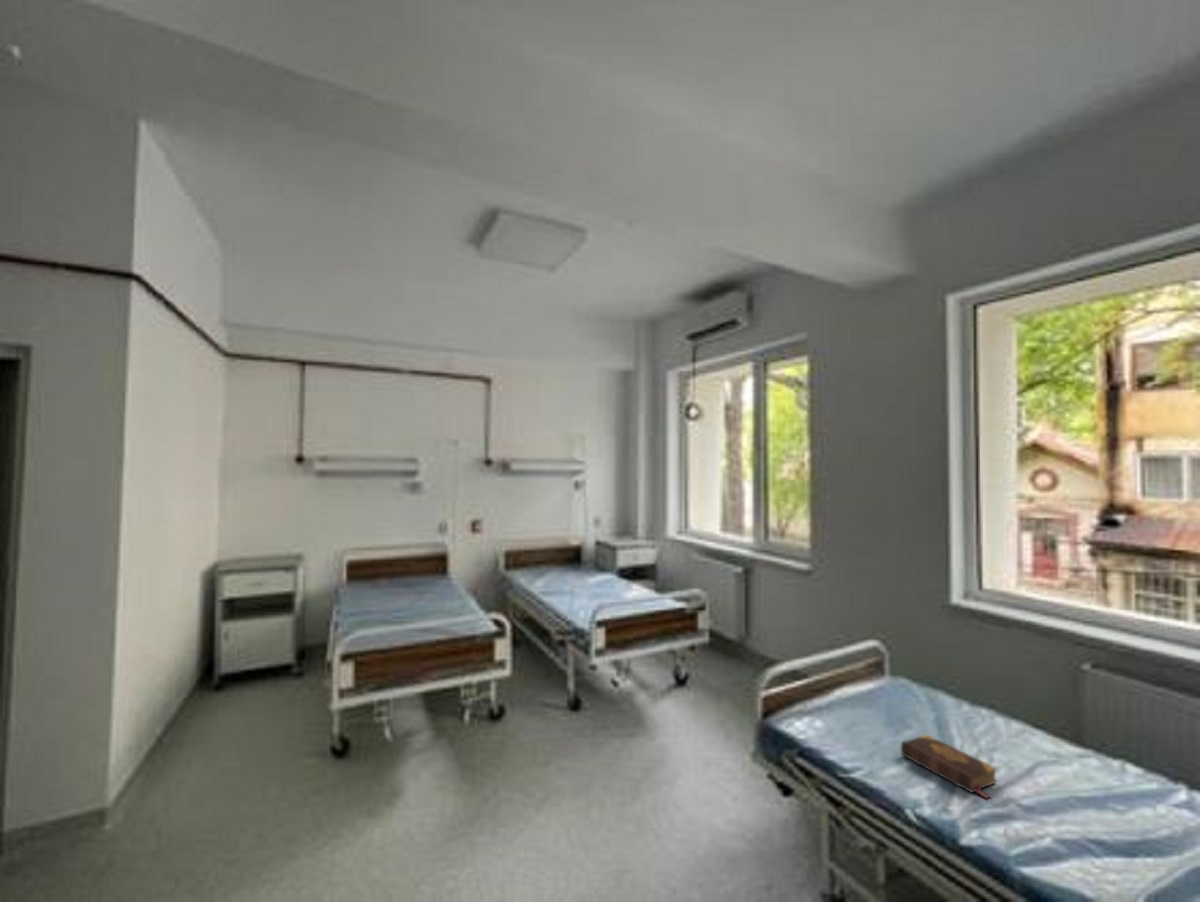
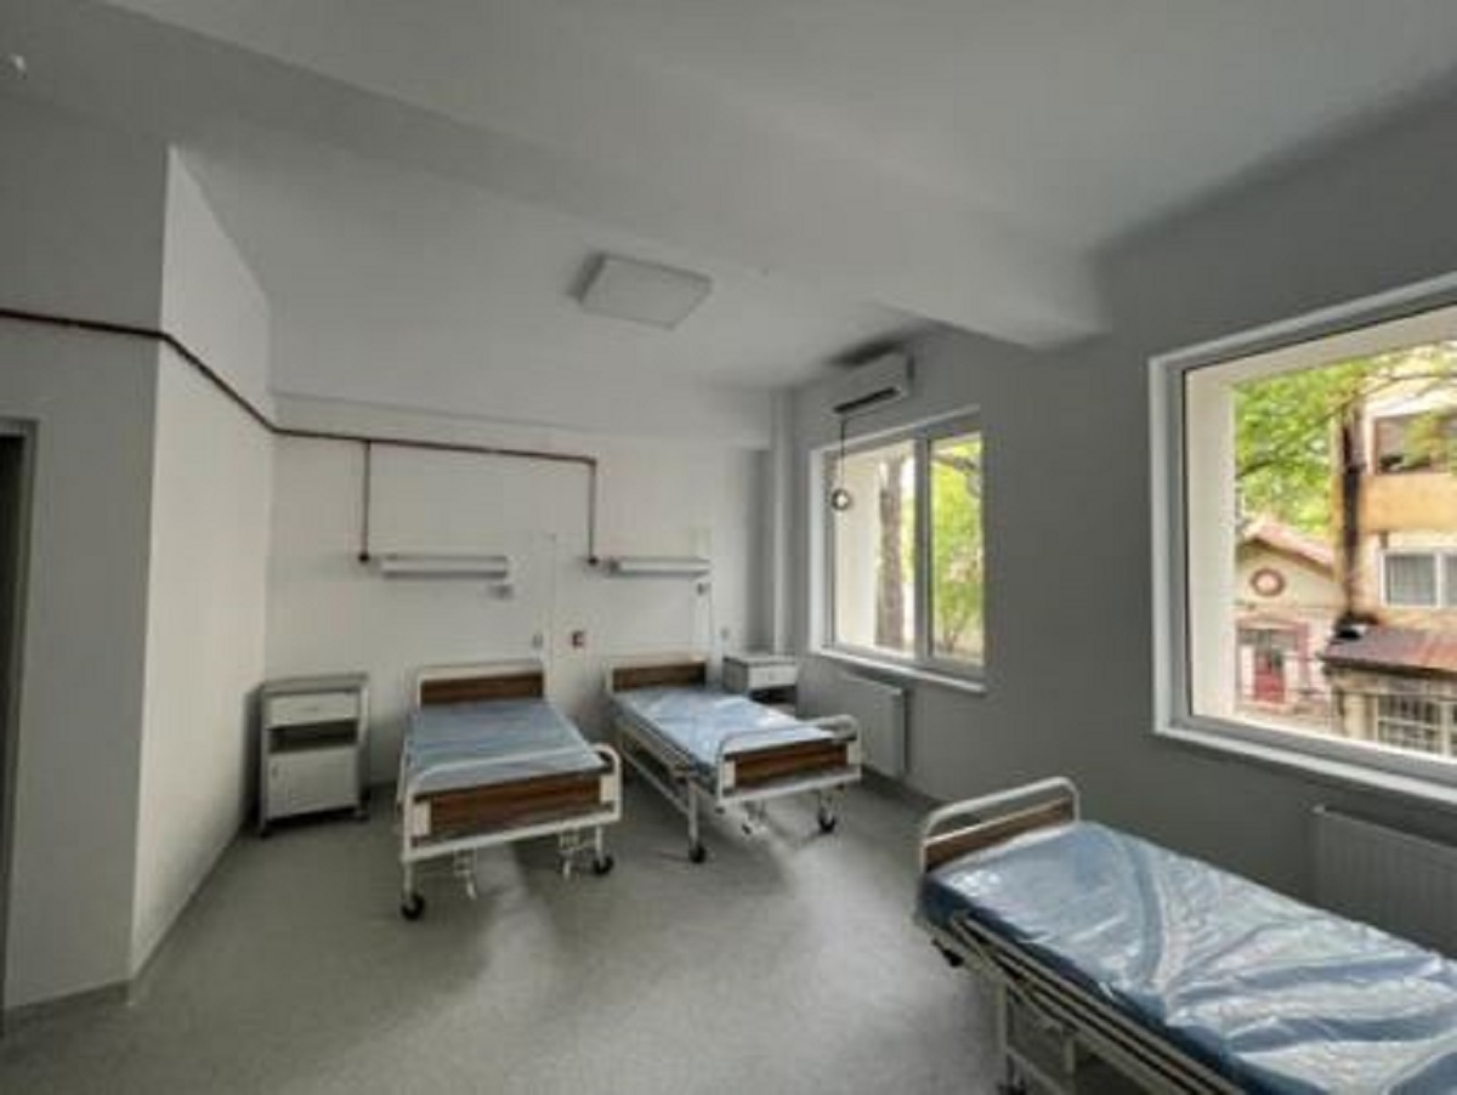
- book (952, 764)
